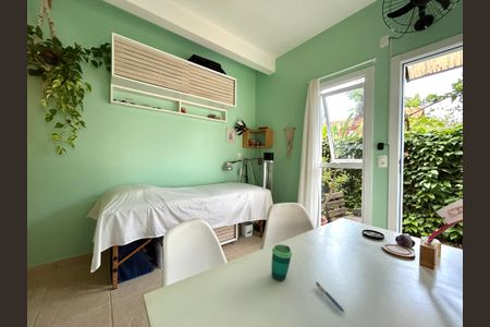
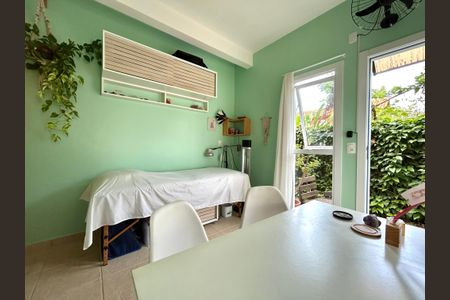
- pen (328, 295)
- cup (281, 262)
